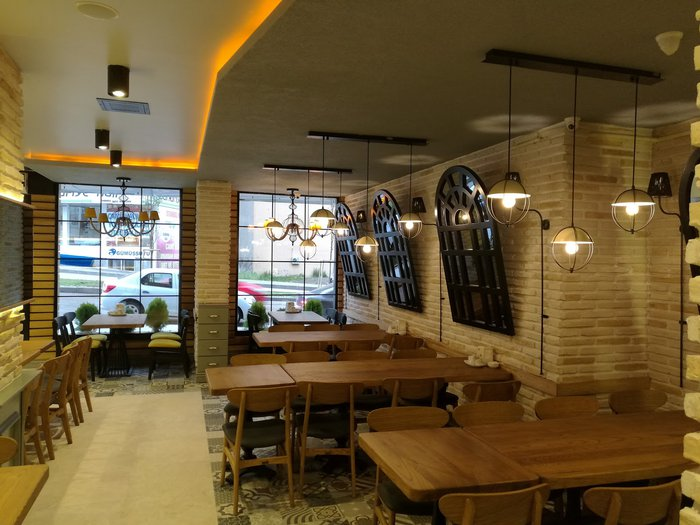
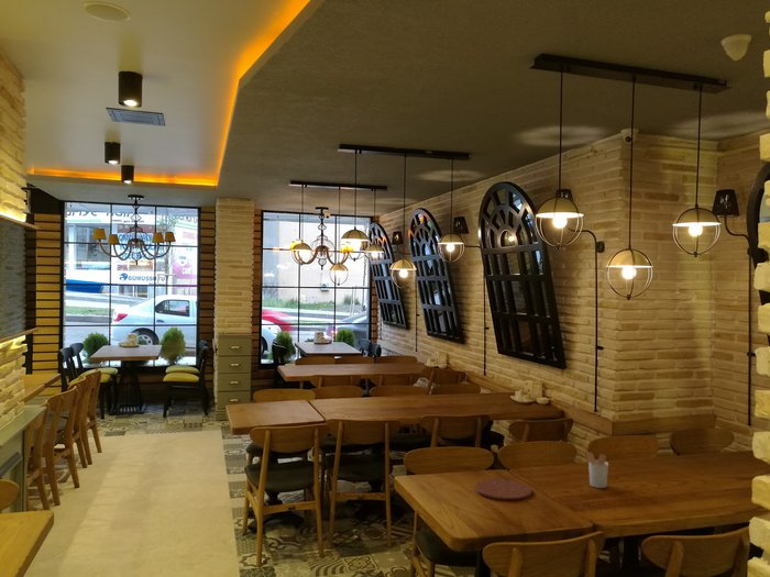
+ plate (503, 489)
+ utensil holder (593, 468)
